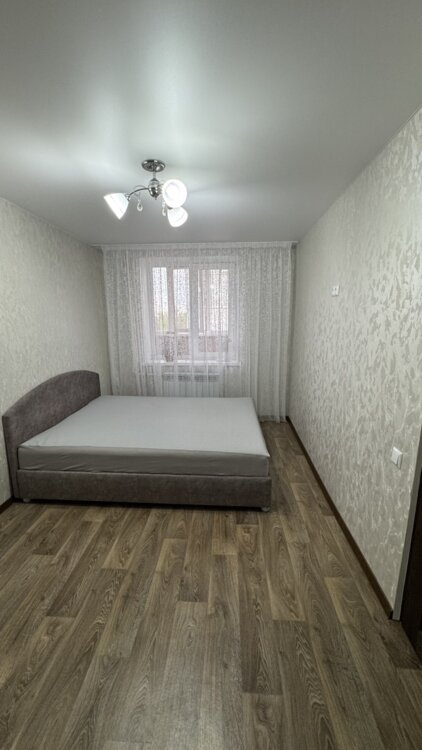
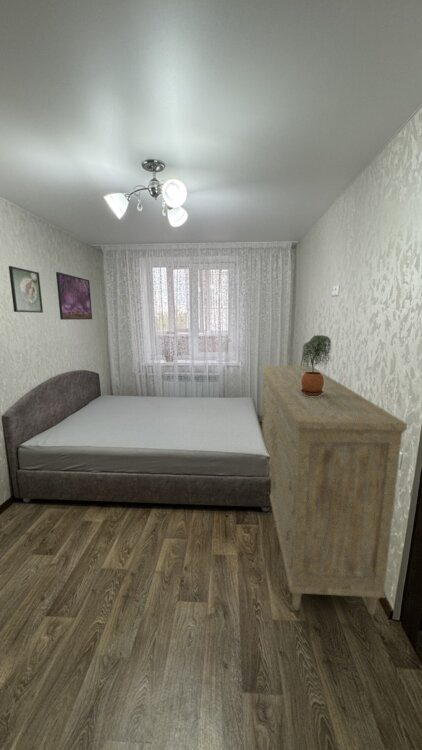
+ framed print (76, 298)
+ potted plant (315, 364)
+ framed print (27, 291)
+ dresser (303, 452)
